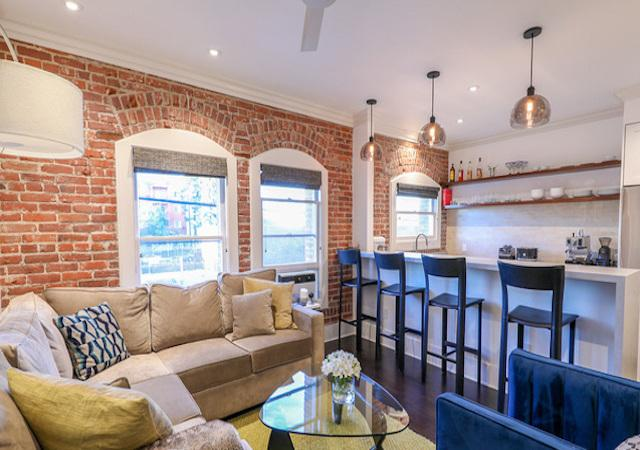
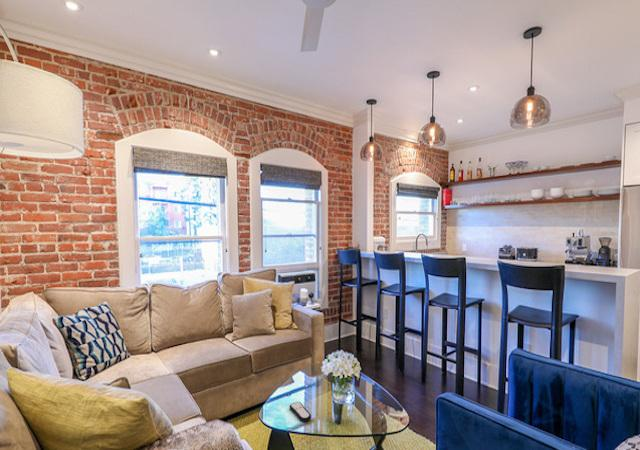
+ remote control (300, 411)
